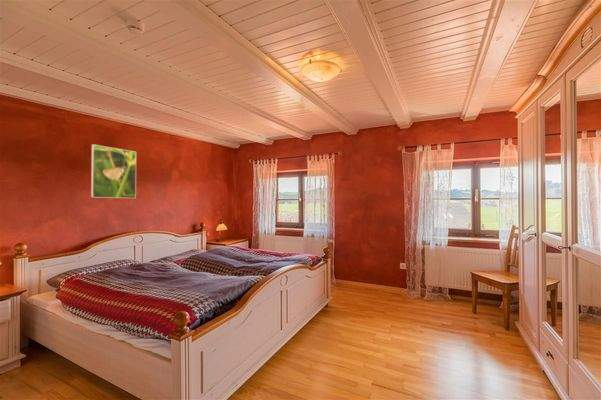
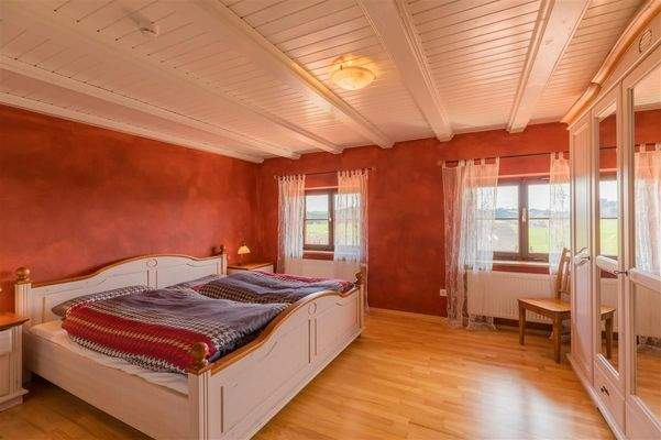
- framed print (115, 173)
